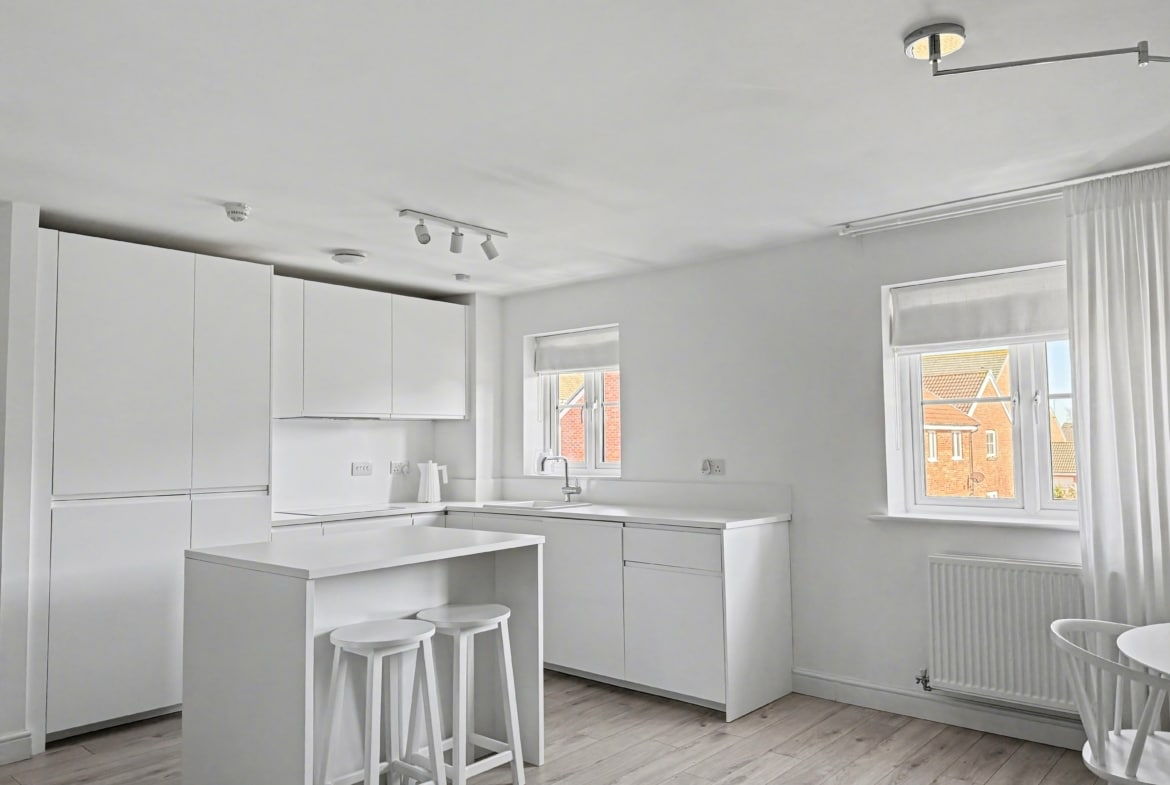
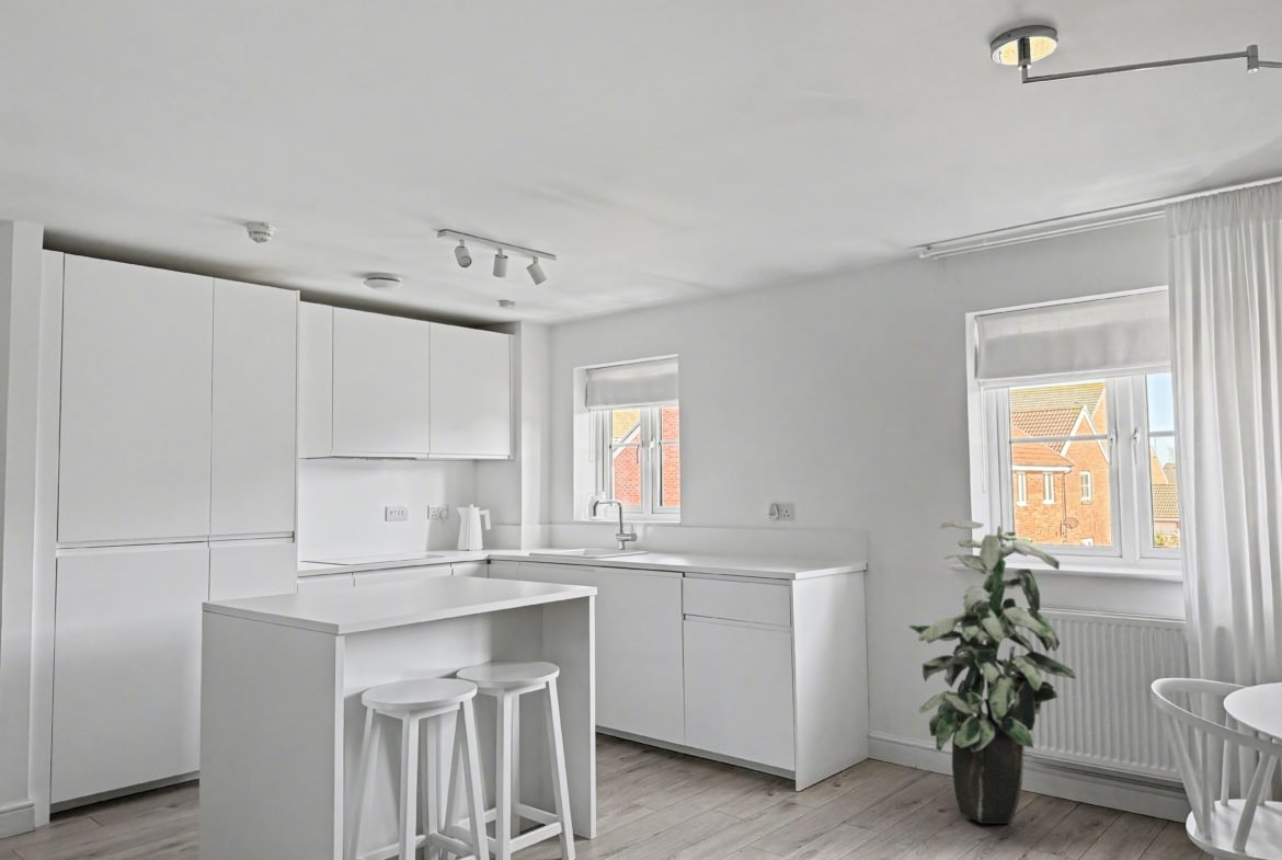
+ indoor plant (984, 665)
